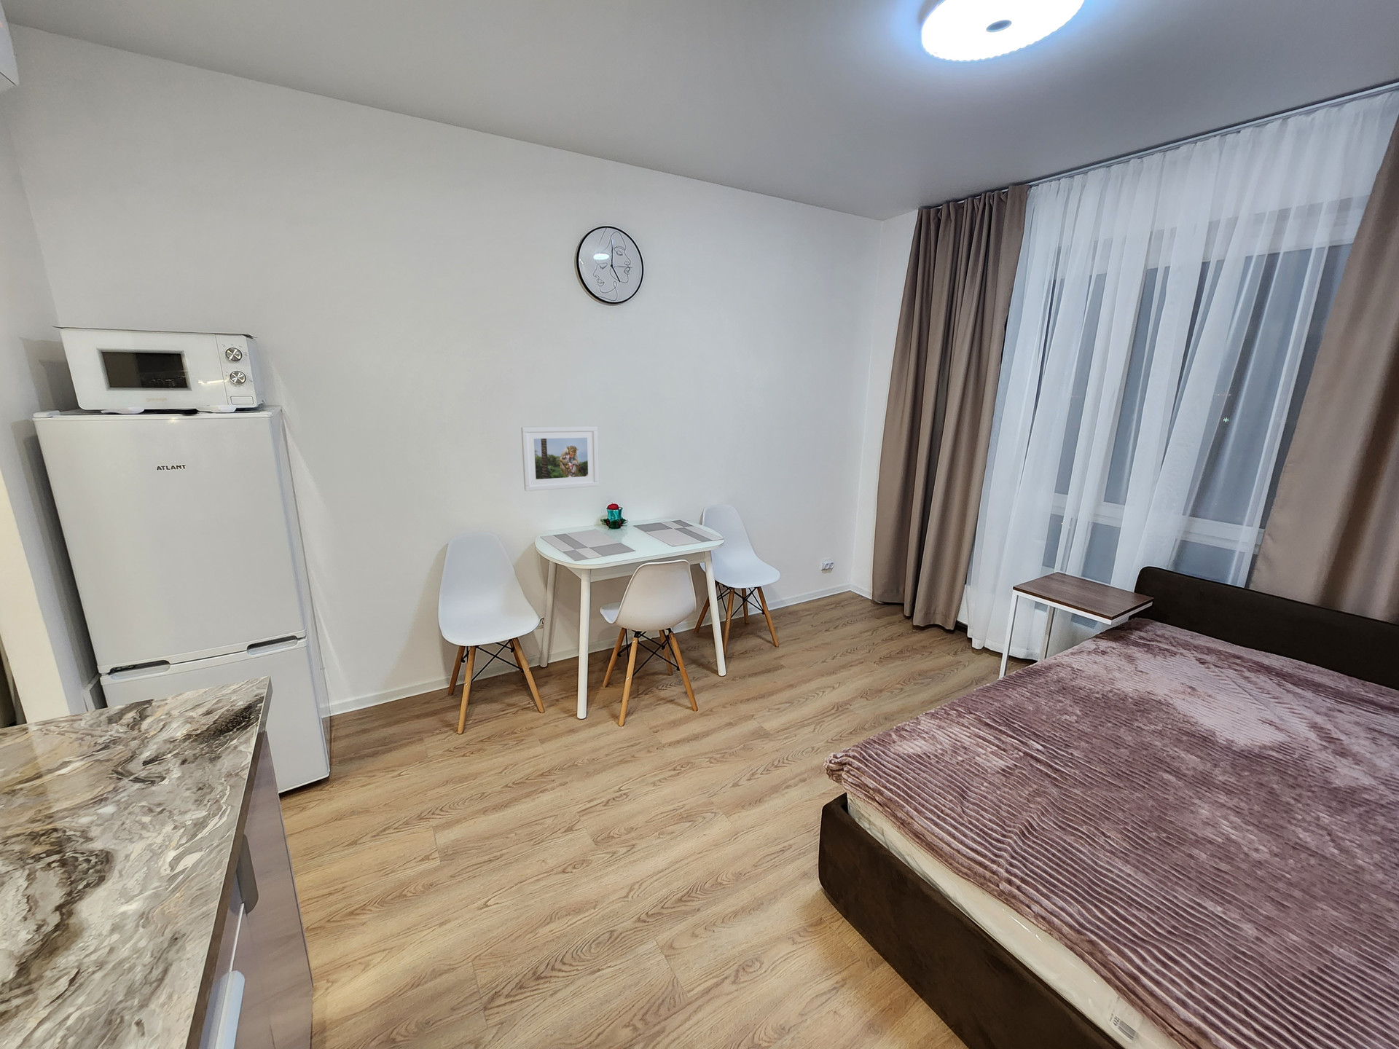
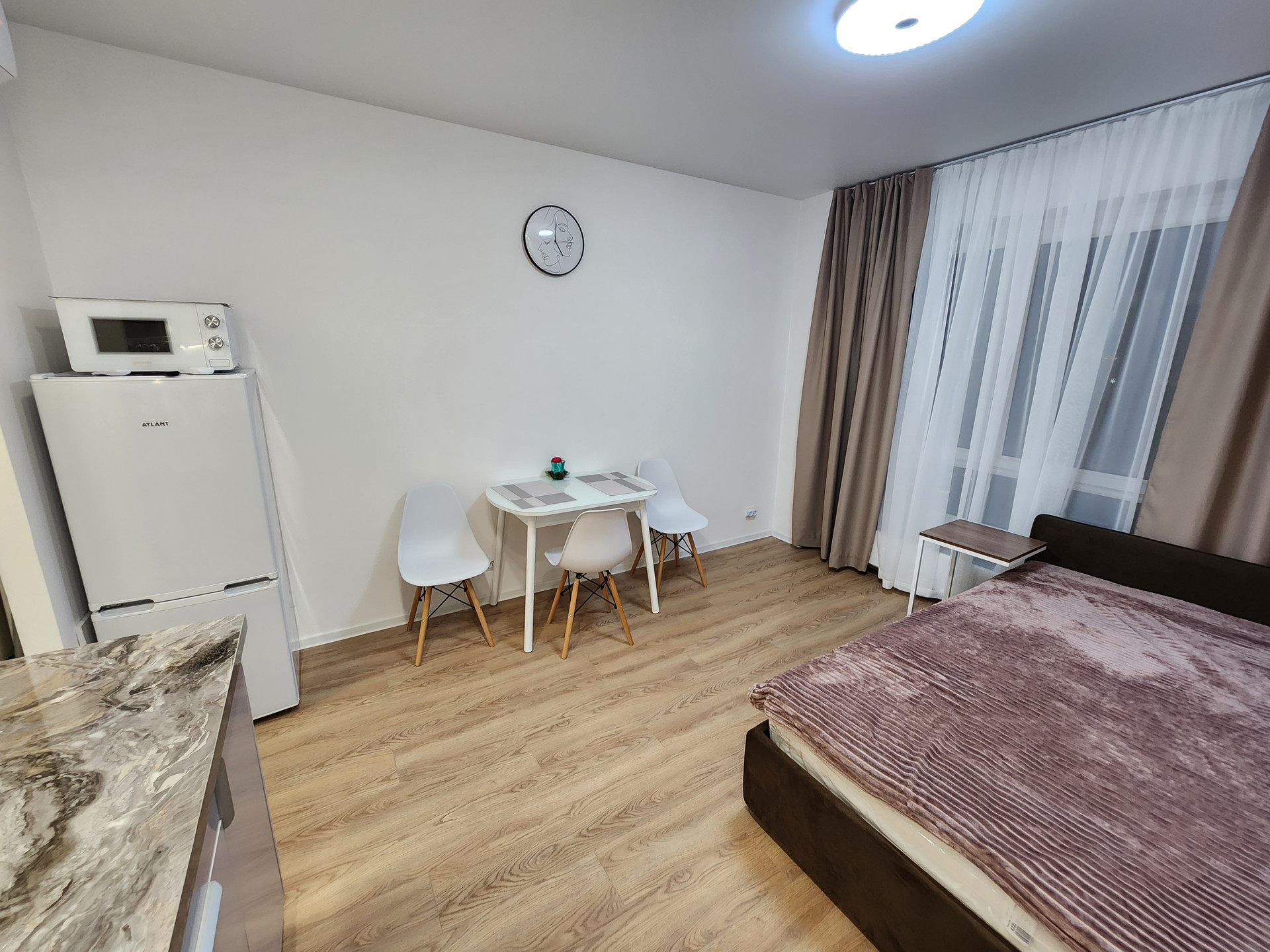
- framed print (561, 457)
